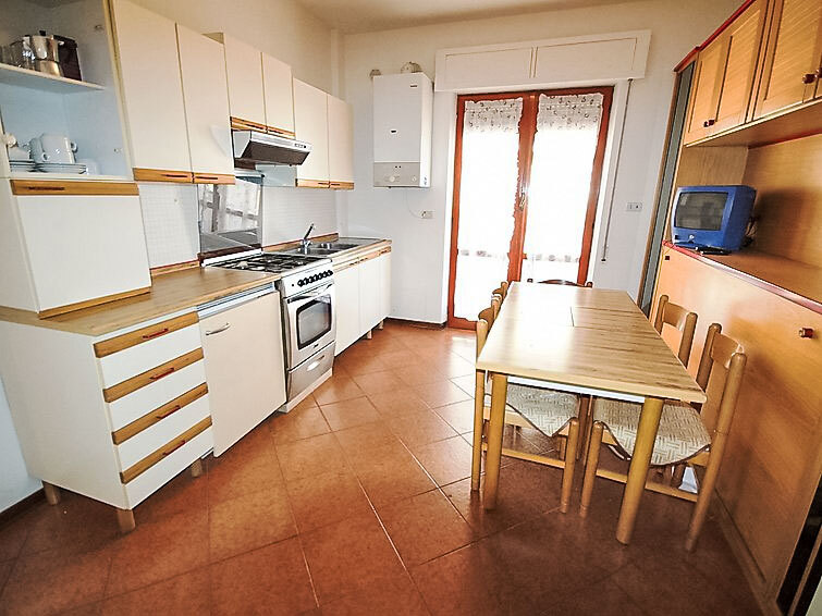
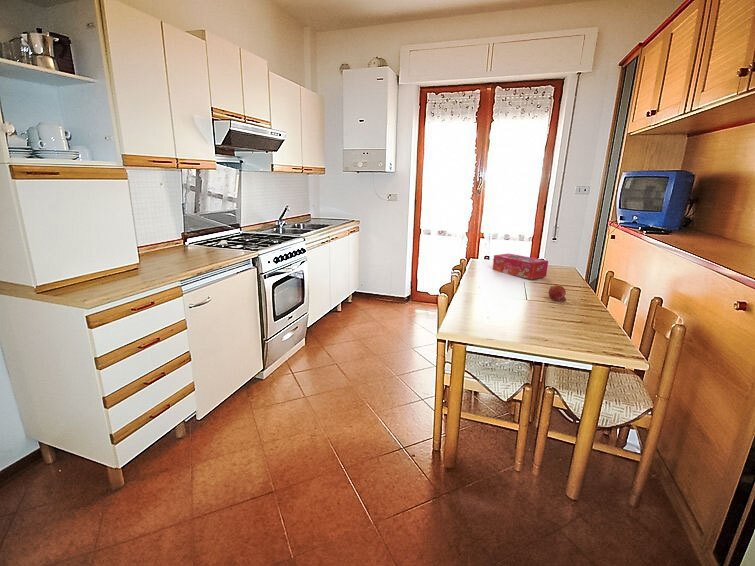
+ fruit (557, 292)
+ tissue box (519, 265)
